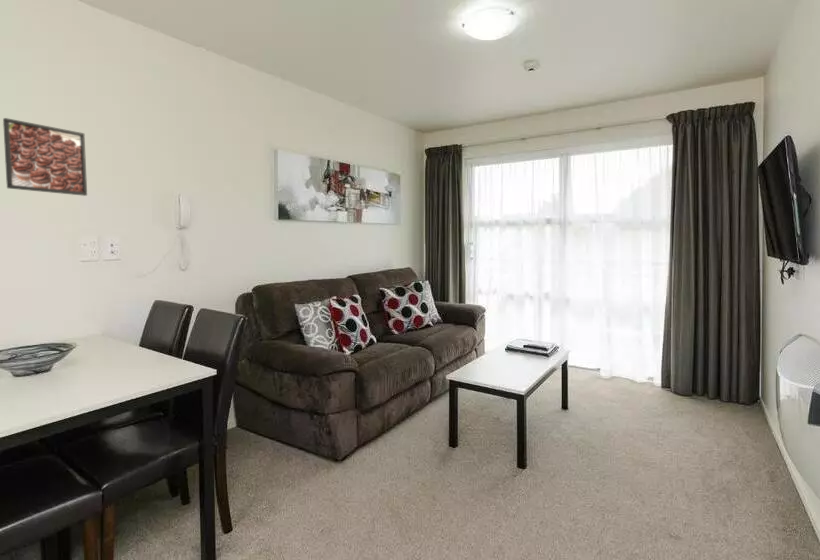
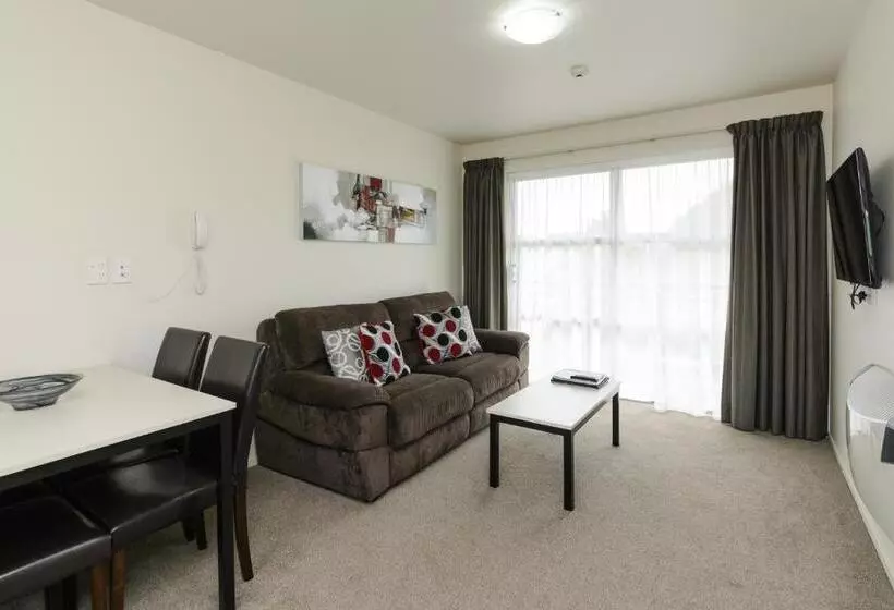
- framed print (47, 159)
